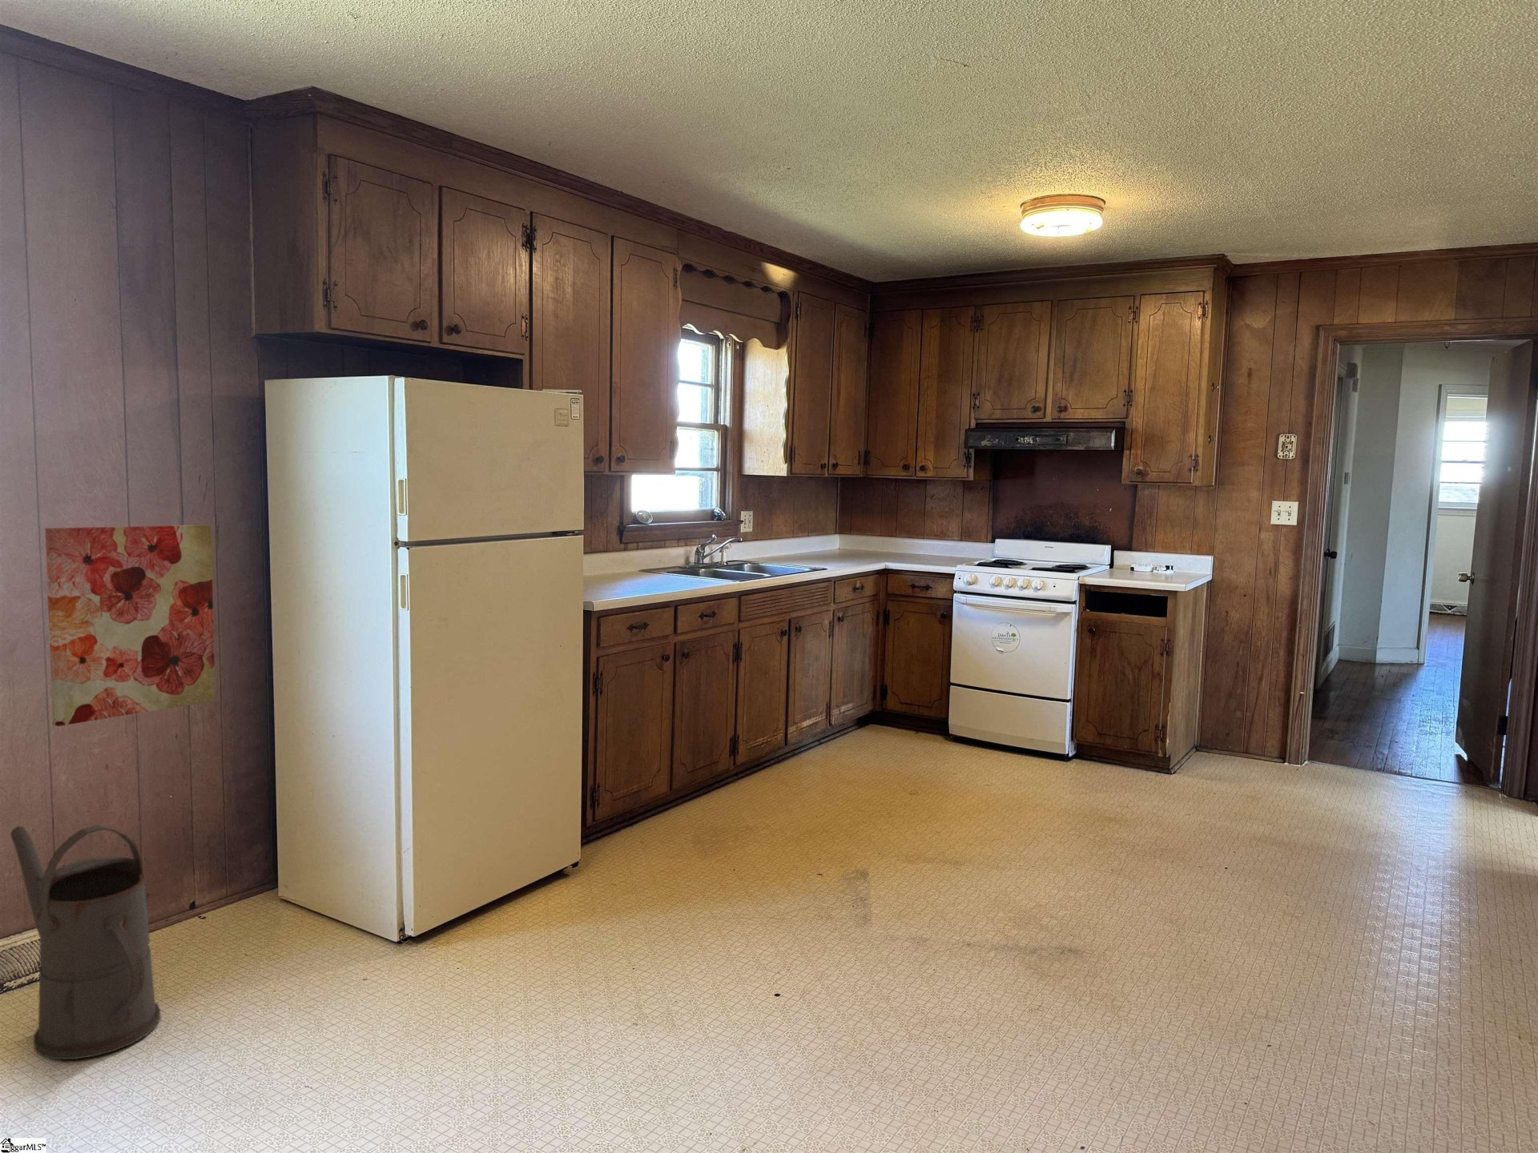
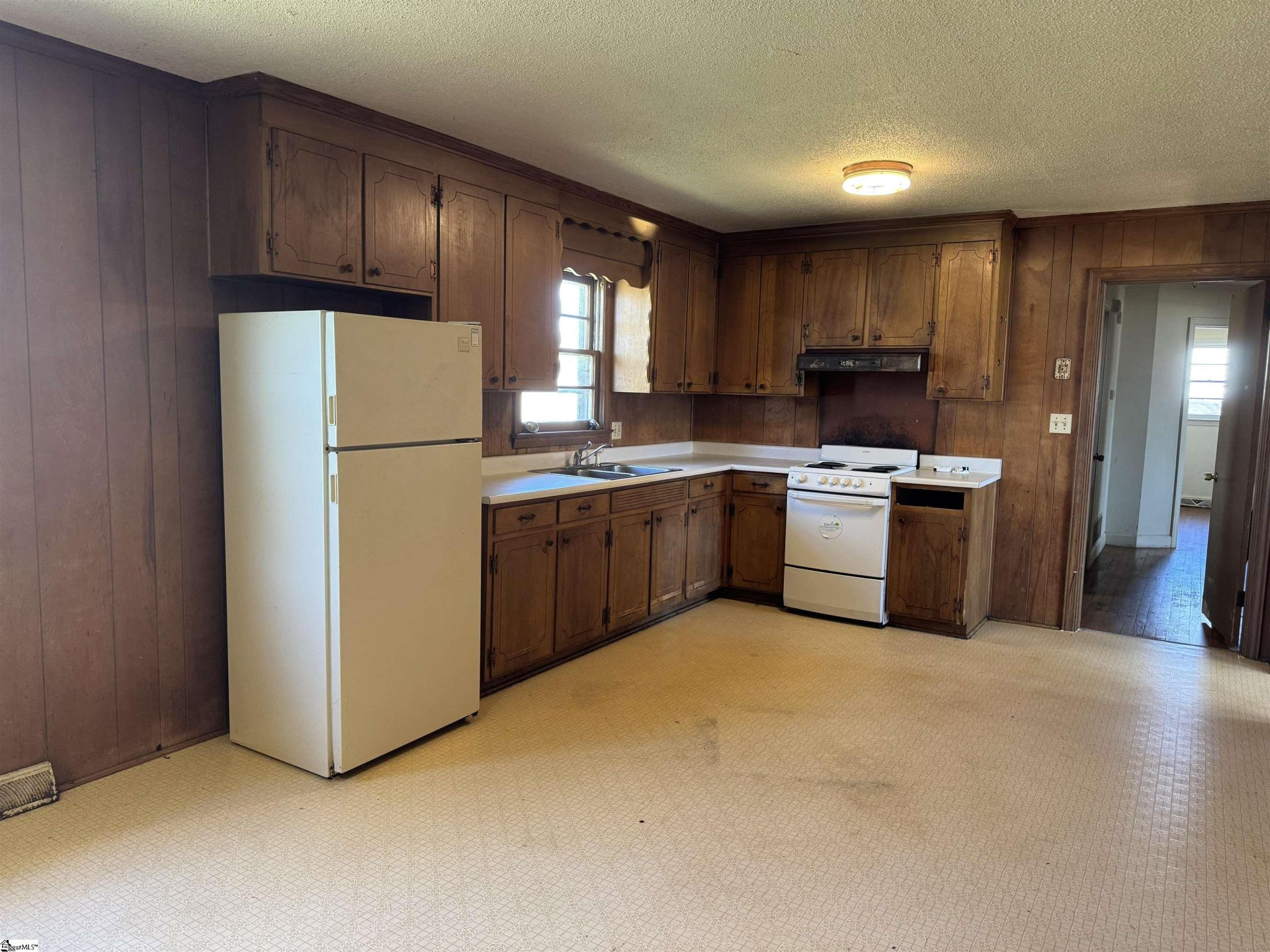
- wall art (136, 620)
- watering can (75, 919)
